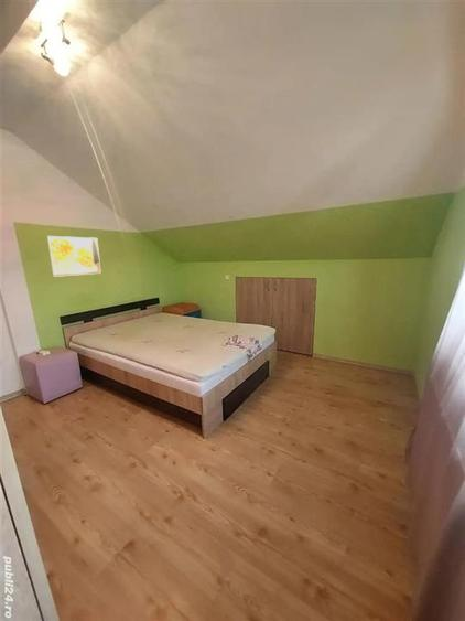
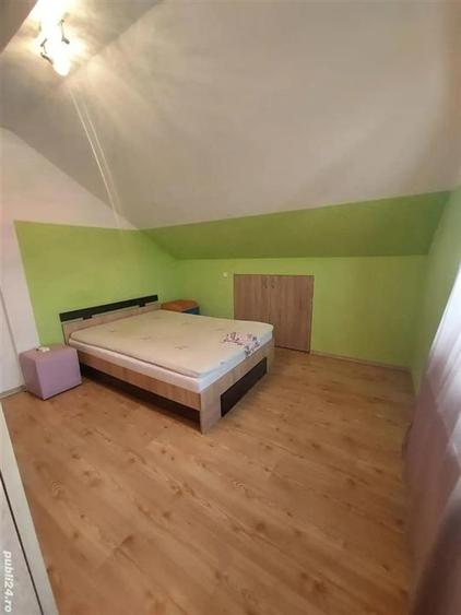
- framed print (76, 256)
